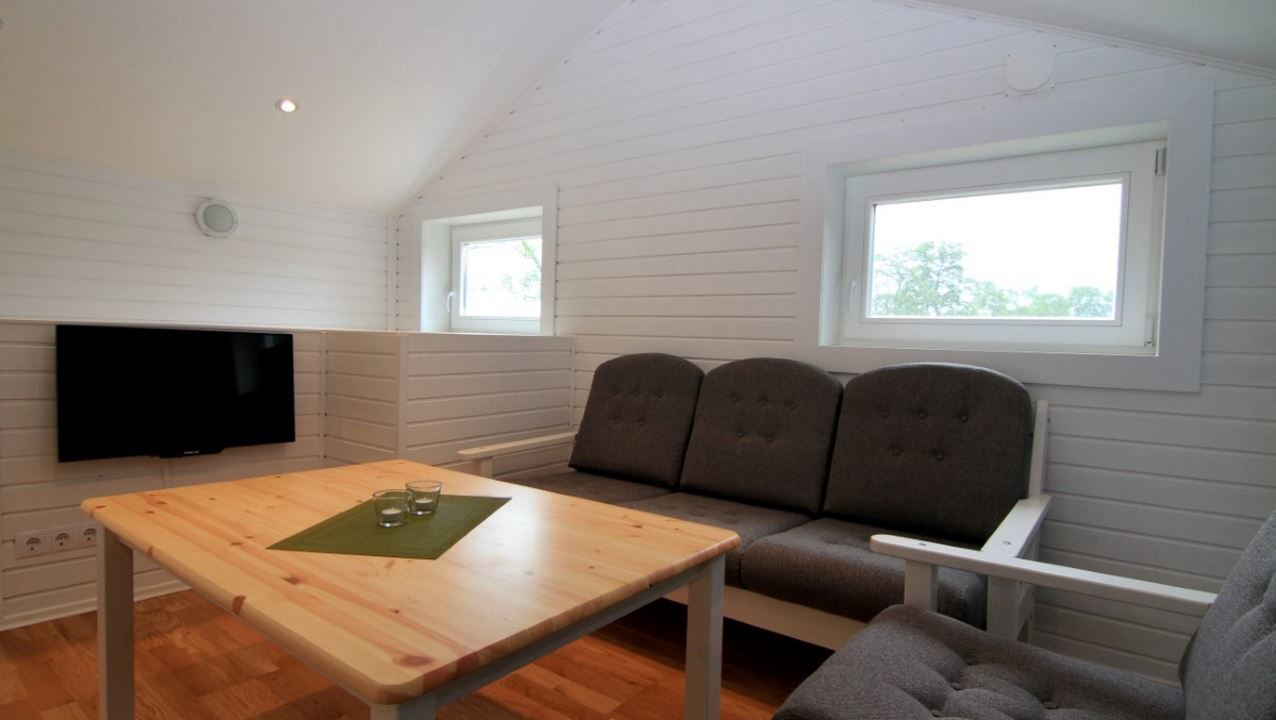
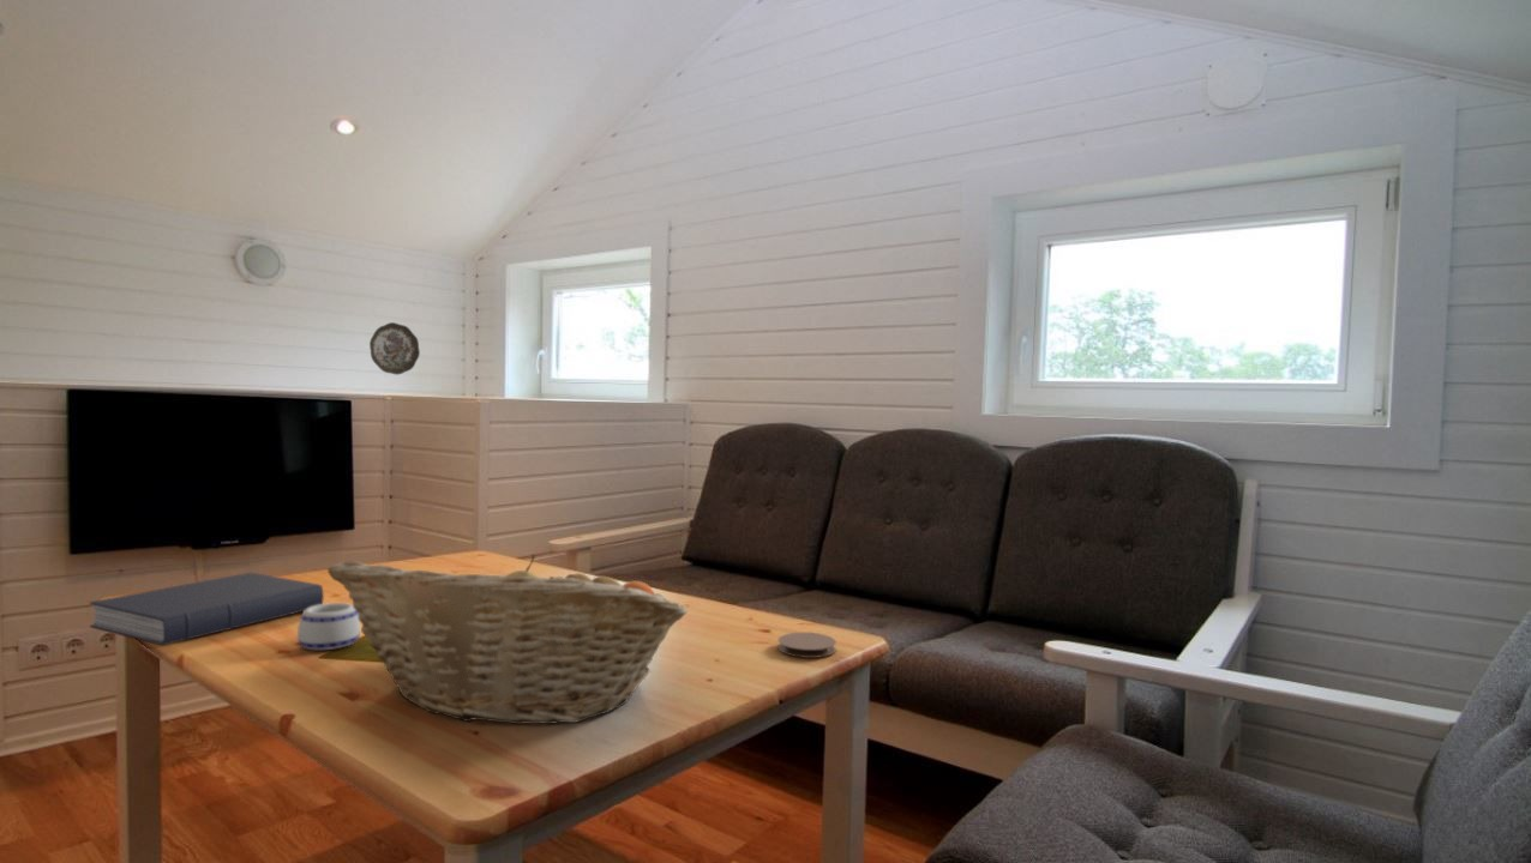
+ decorative plate (394, 349)
+ coaster (806, 644)
+ book (212, 604)
+ mug (335, 623)
+ fruit basket (512, 617)
